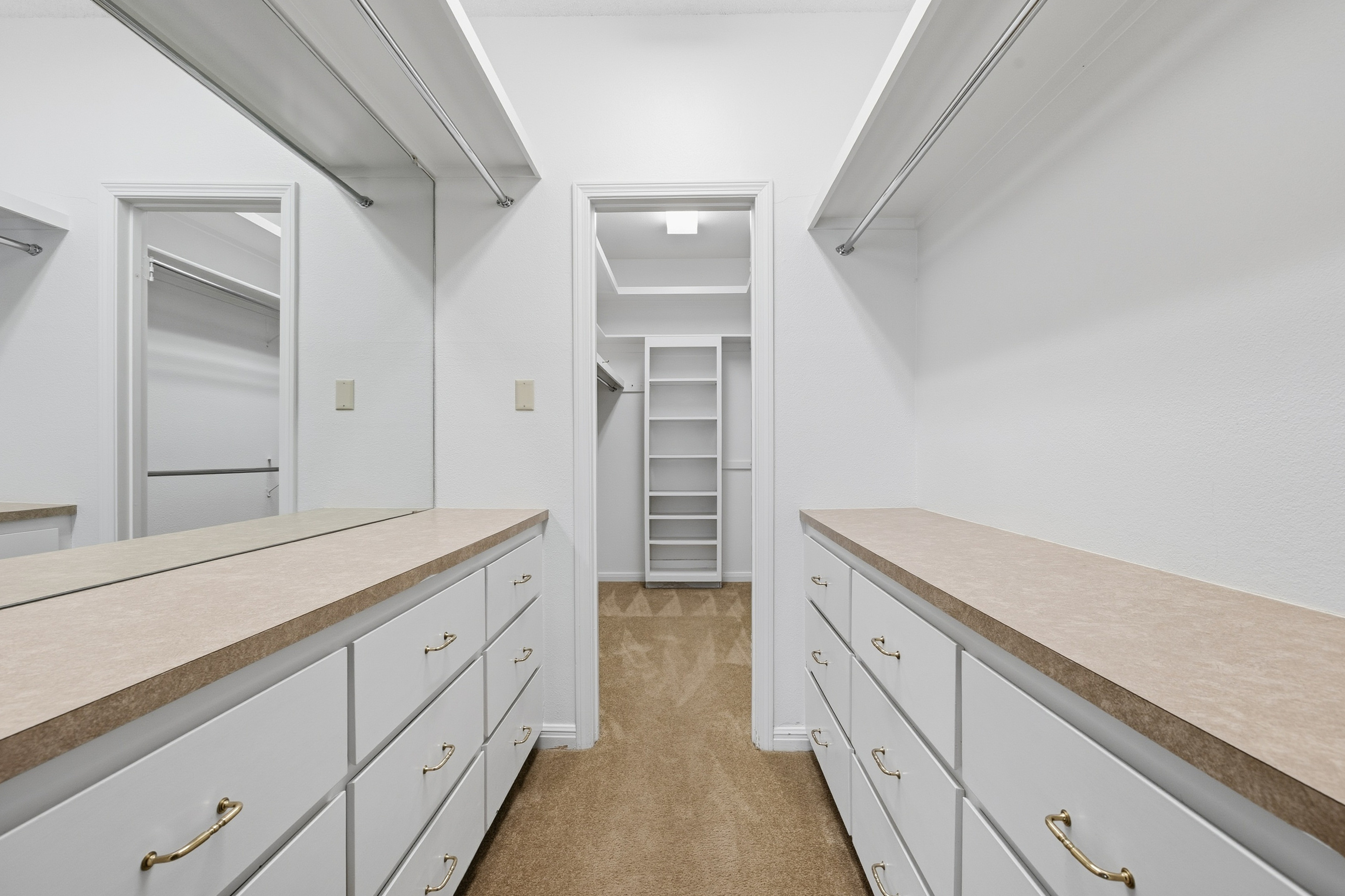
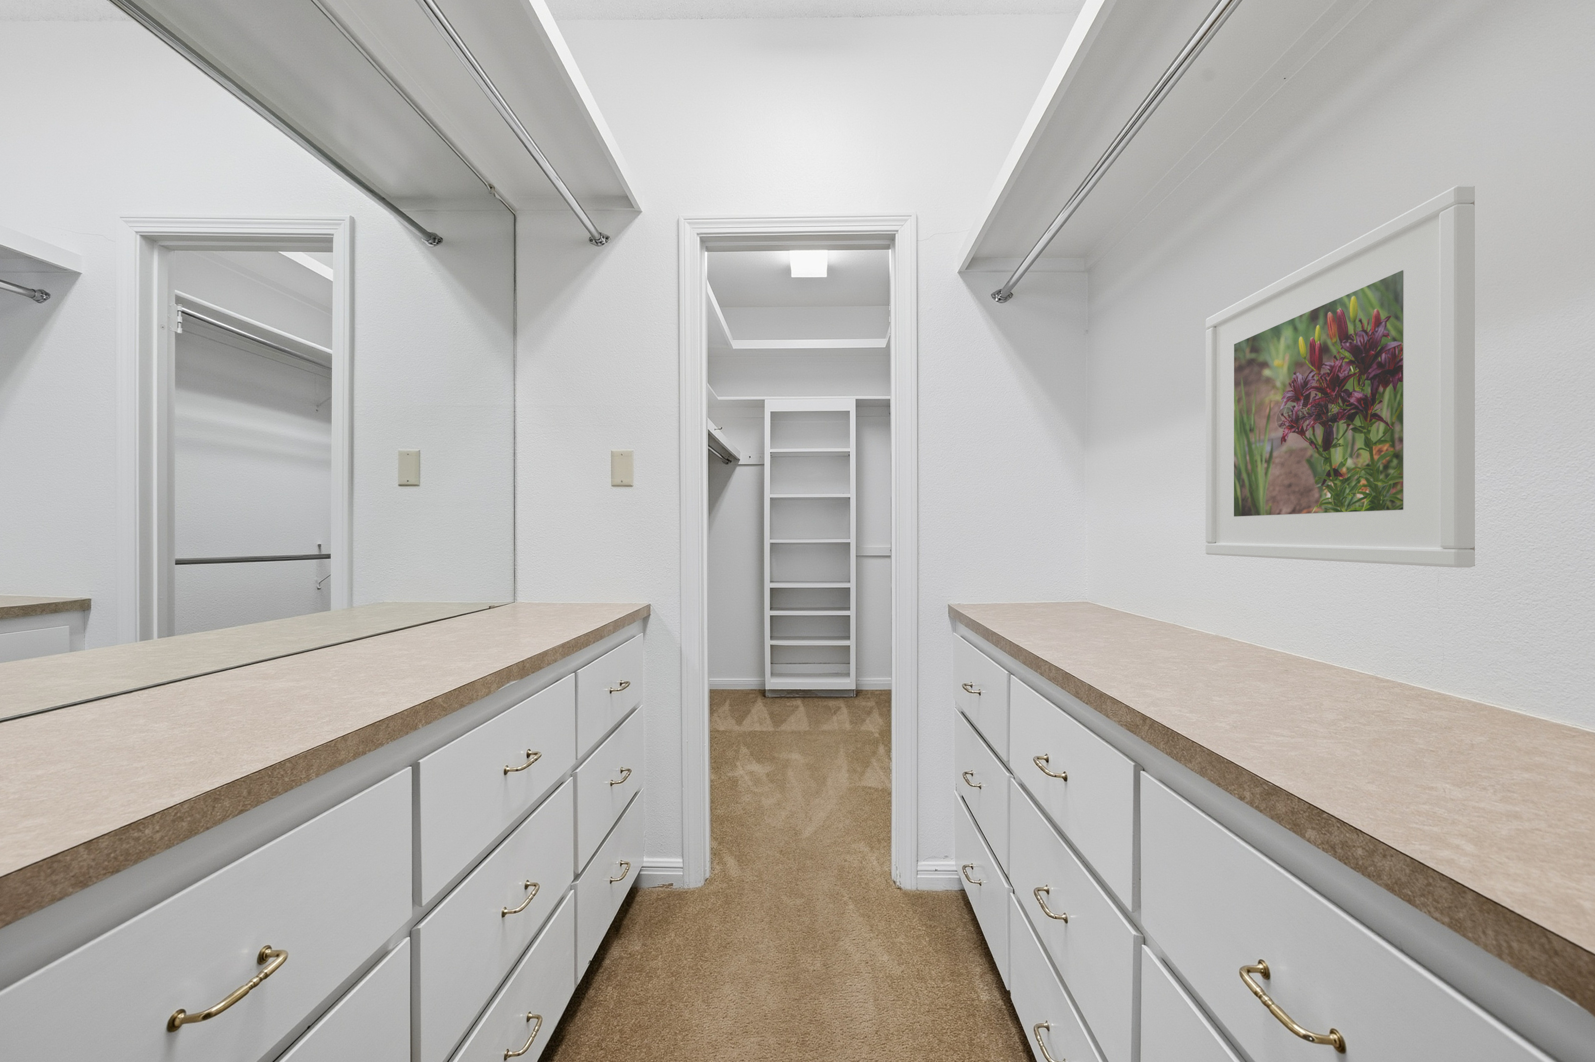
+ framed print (1308, 412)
